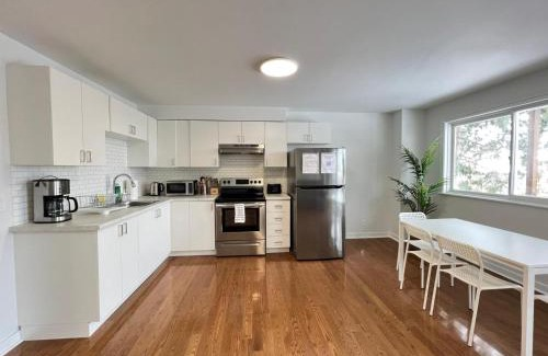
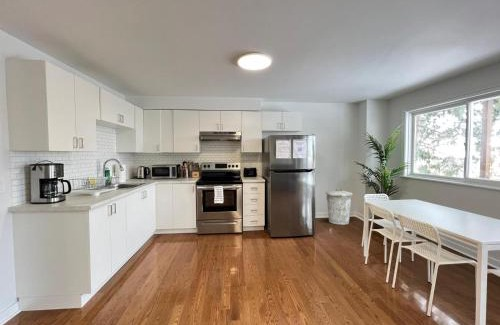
+ trash can (338, 205)
